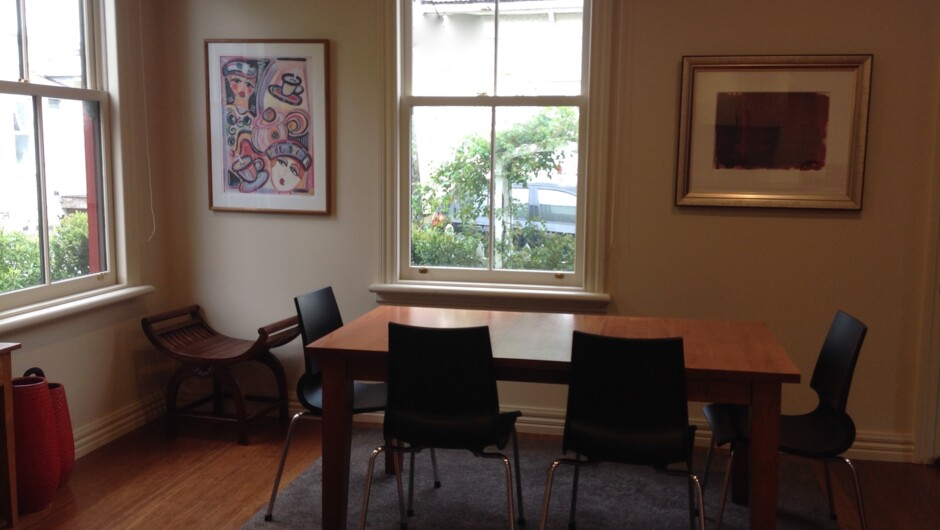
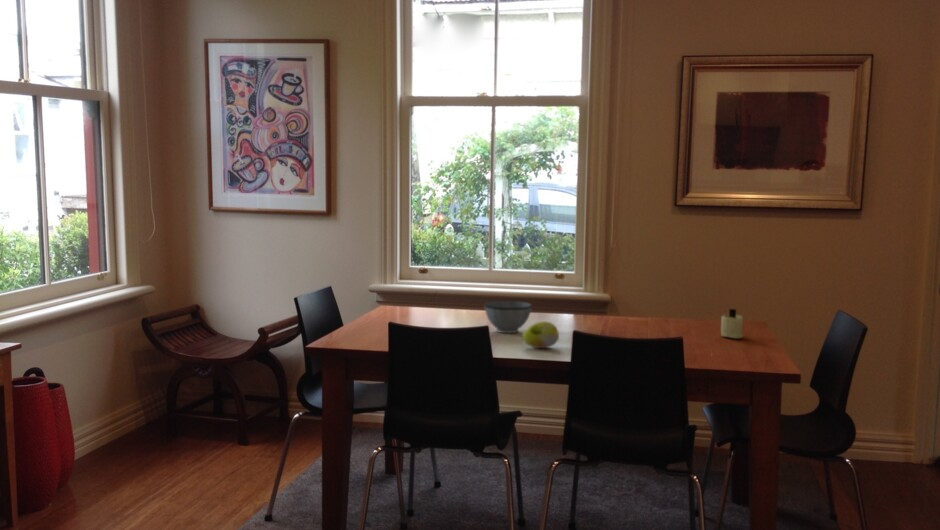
+ candle (732, 323)
+ fruit (540, 334)
+ bowl (507, 317)
